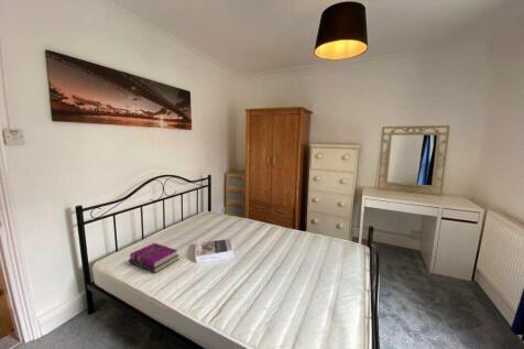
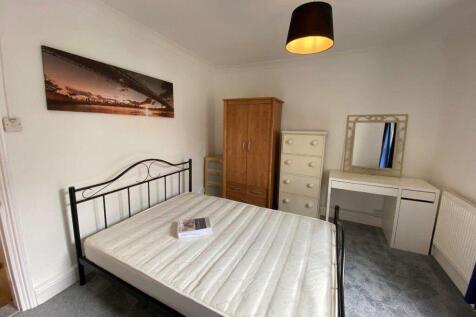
- hardback book (154, 255)
